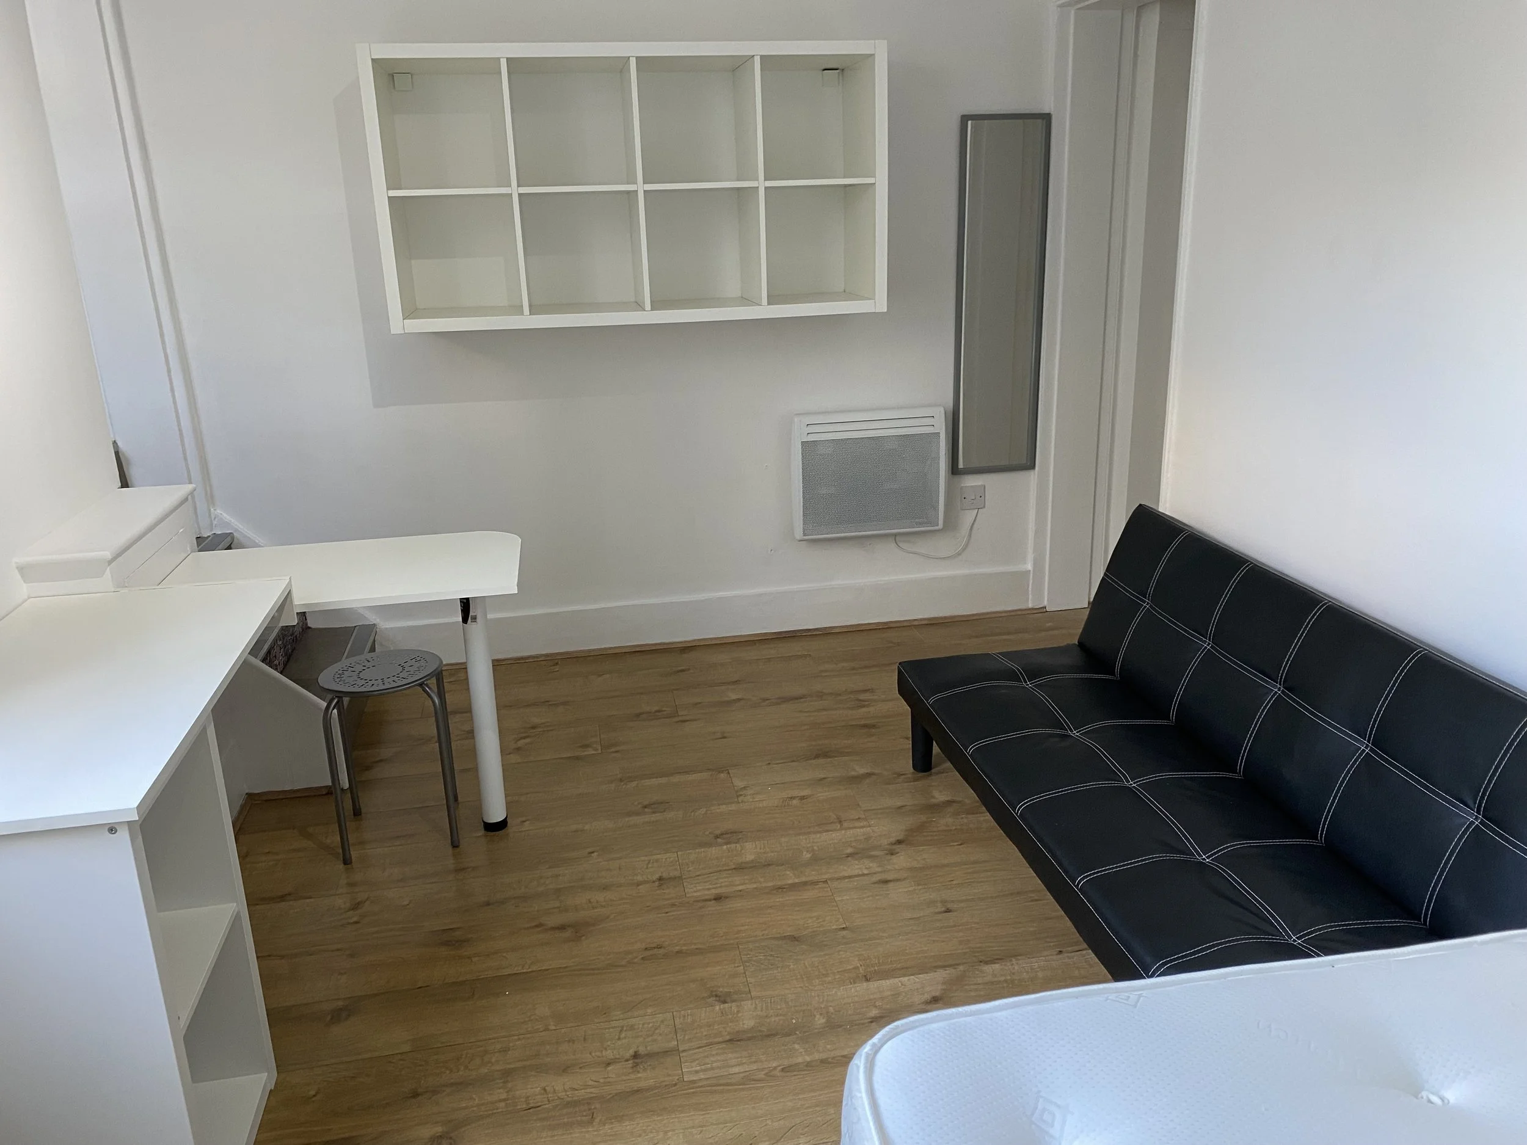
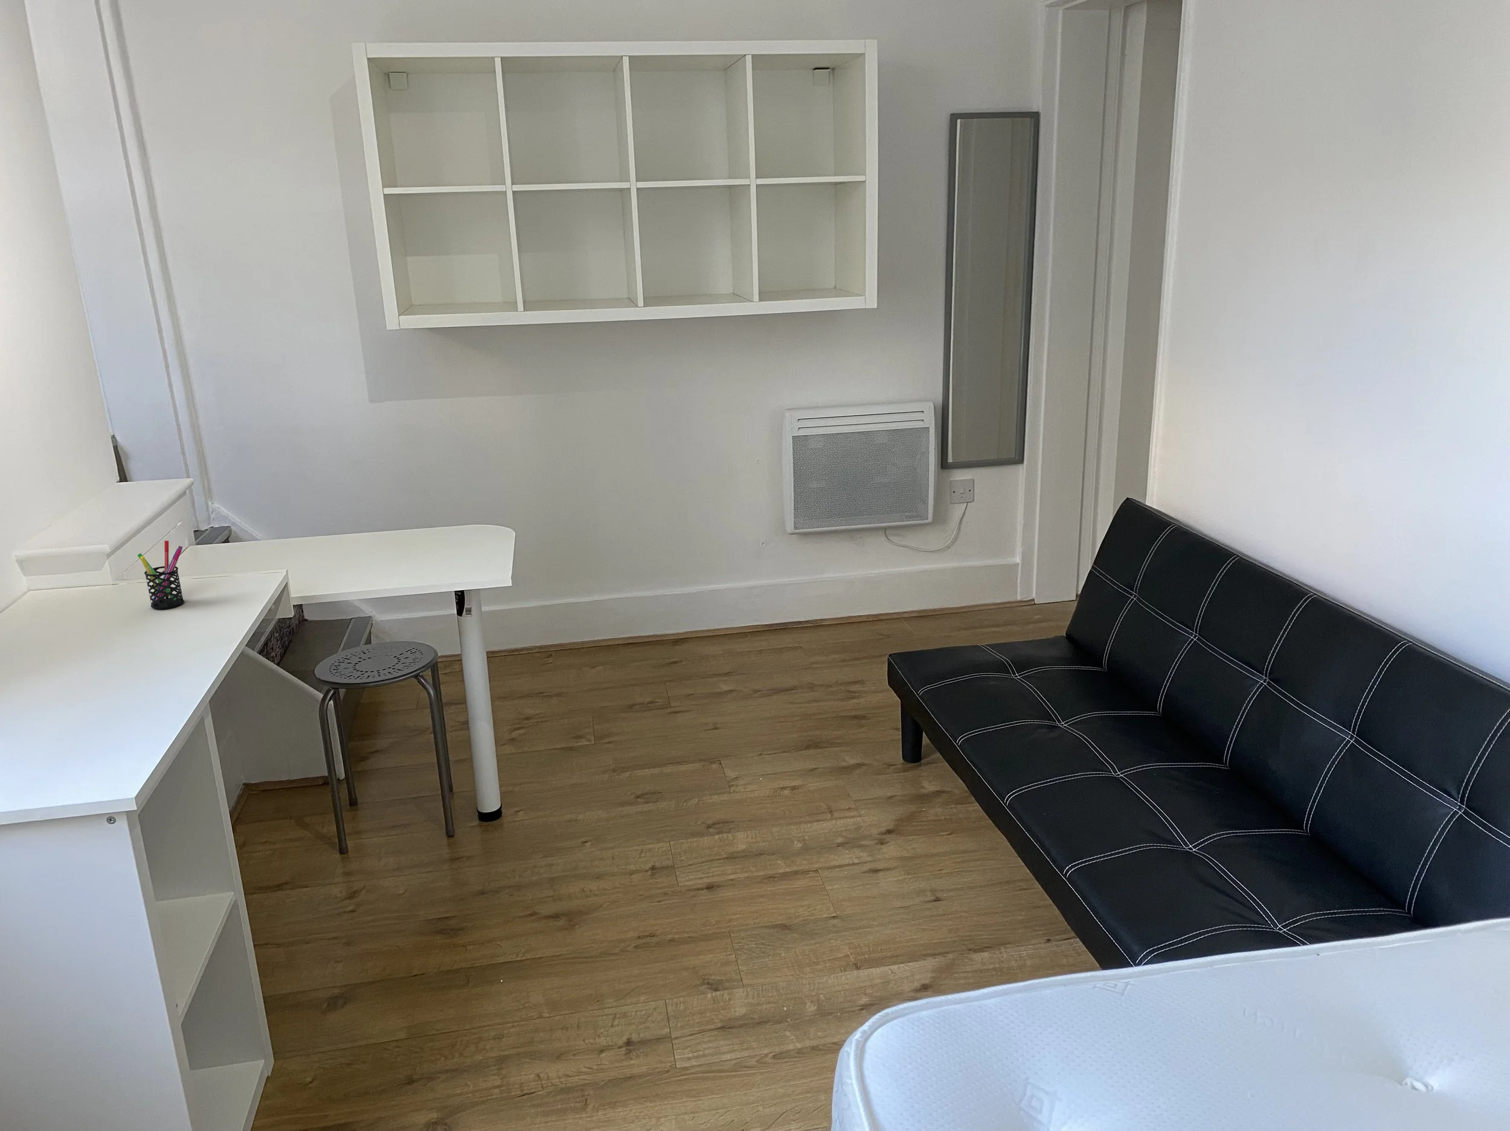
+ pen holder (161, 574)
